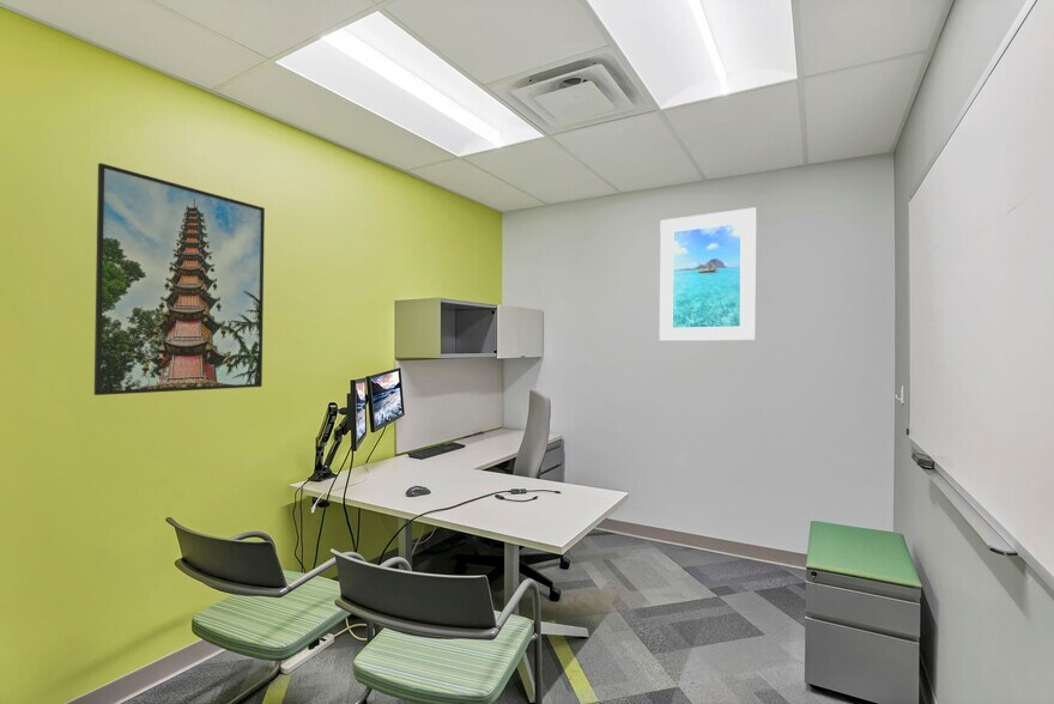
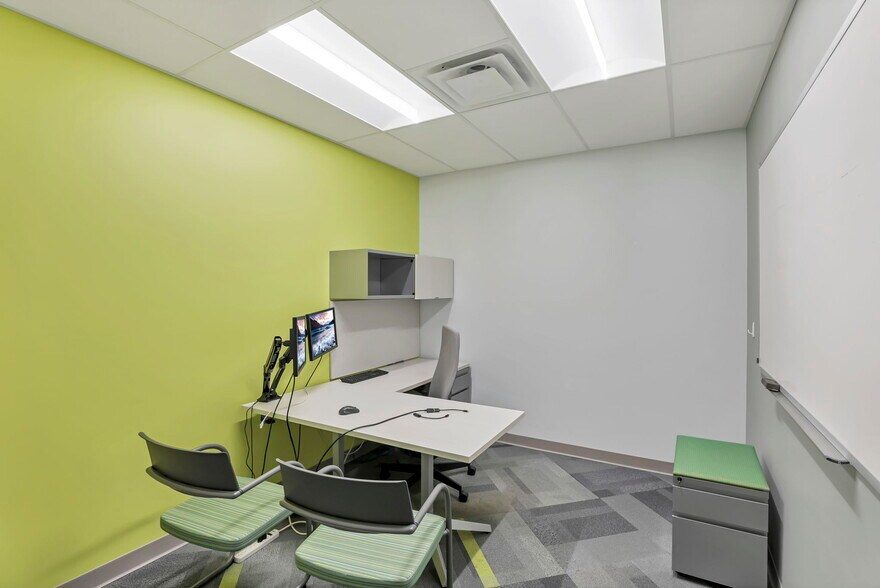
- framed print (189, 289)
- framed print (705, 277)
